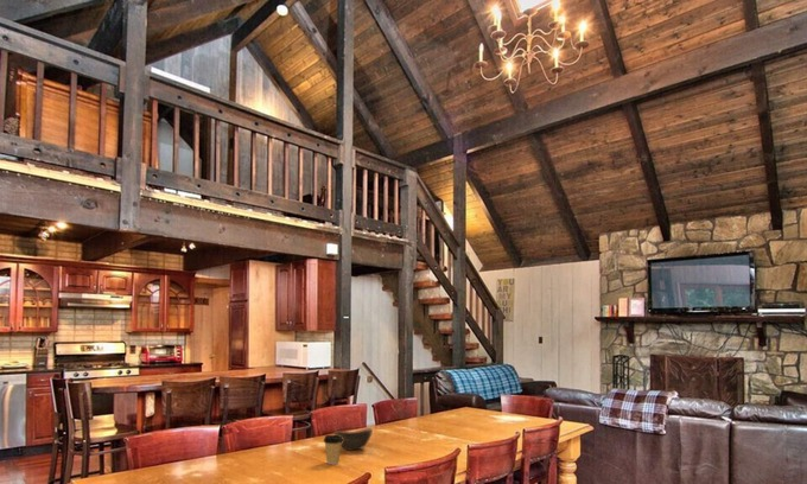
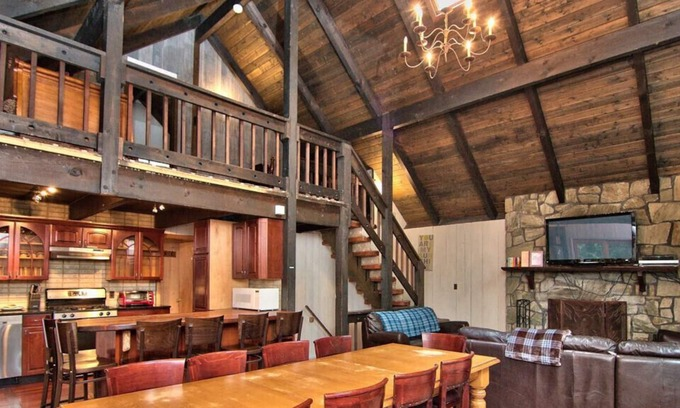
- bowl (352, 439)
- coffee cup (332, 448)
